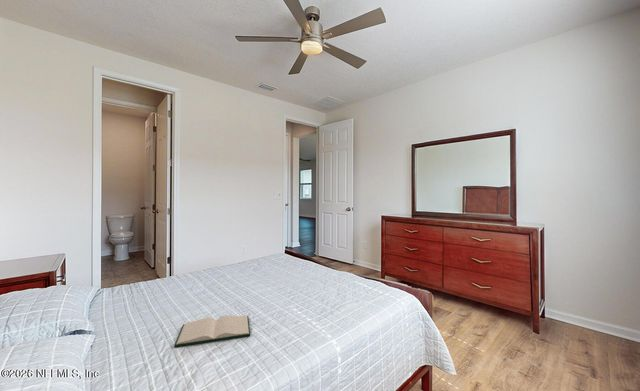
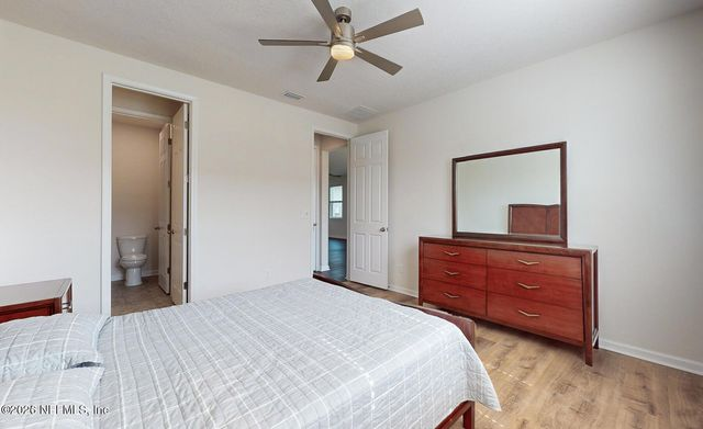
- hardback book (215, 327)
